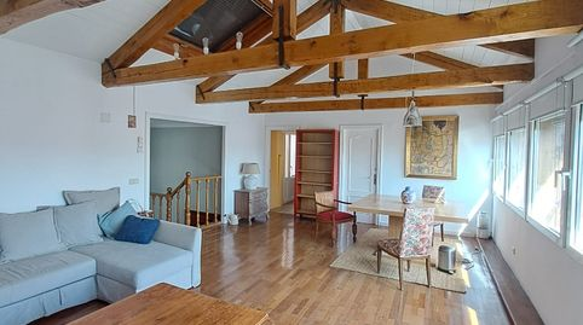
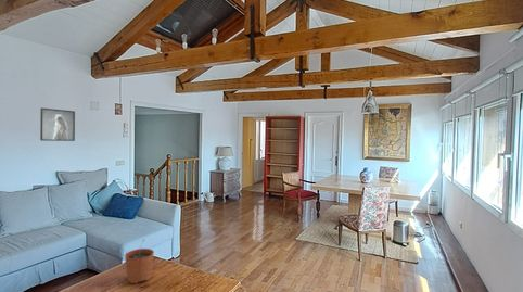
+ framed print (58, 125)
+ plant pot (139, 259)
